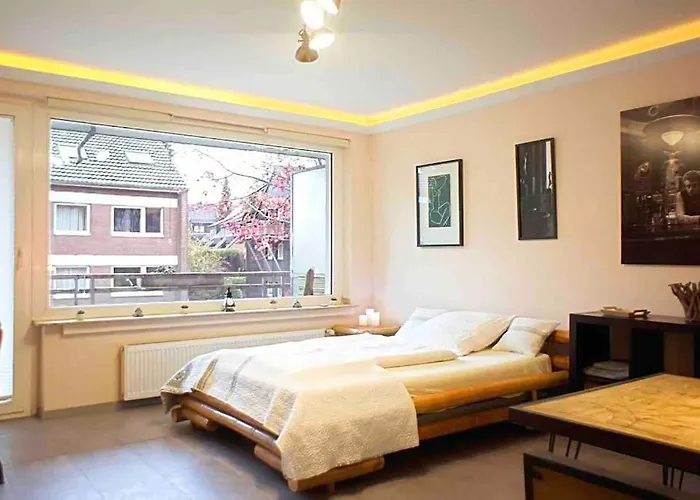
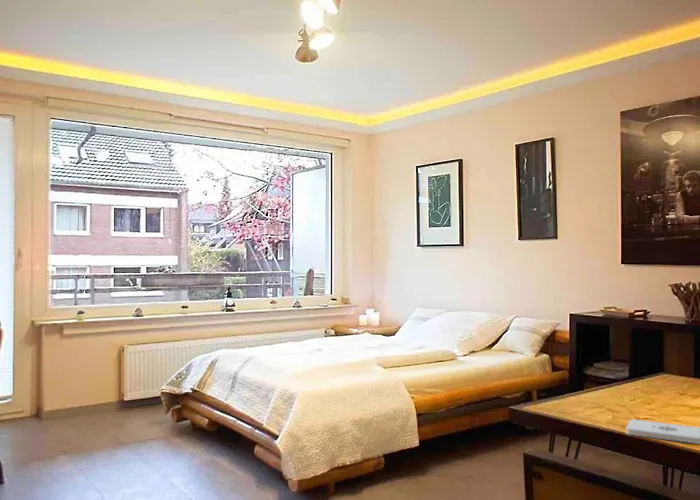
+ notepad (665, 431)
